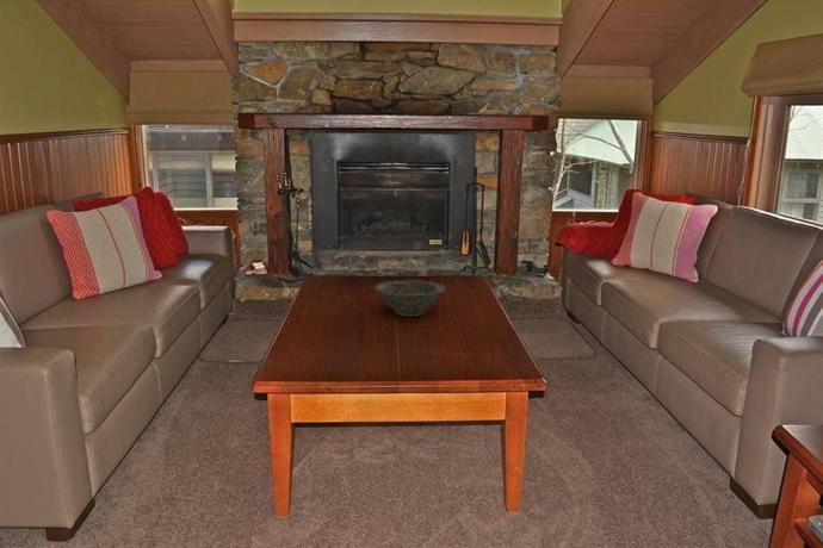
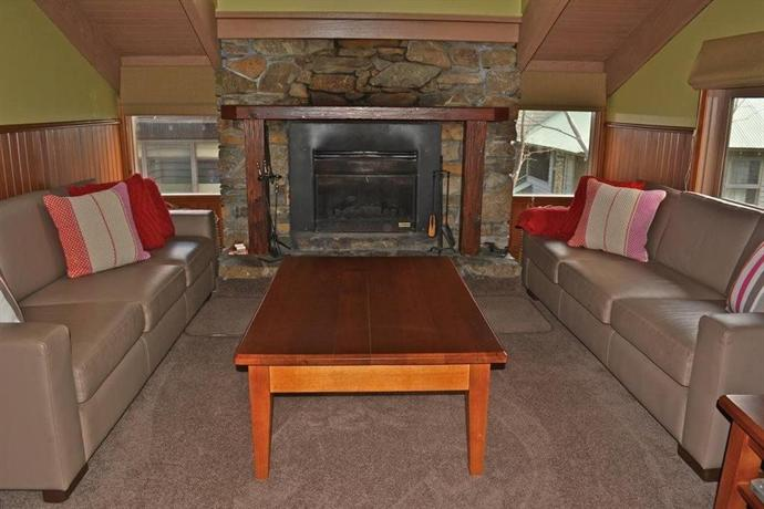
- decorative bowl (409, 299)
